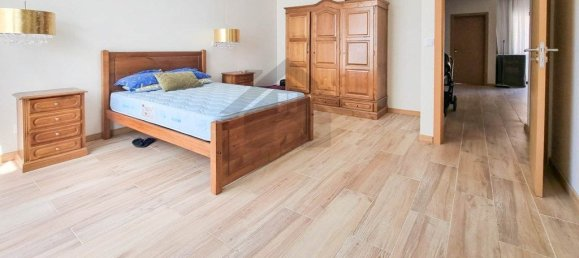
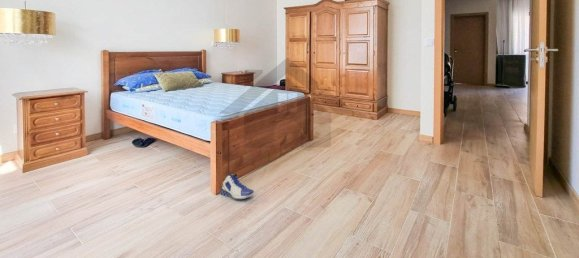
+ sneaker (235, 185)
